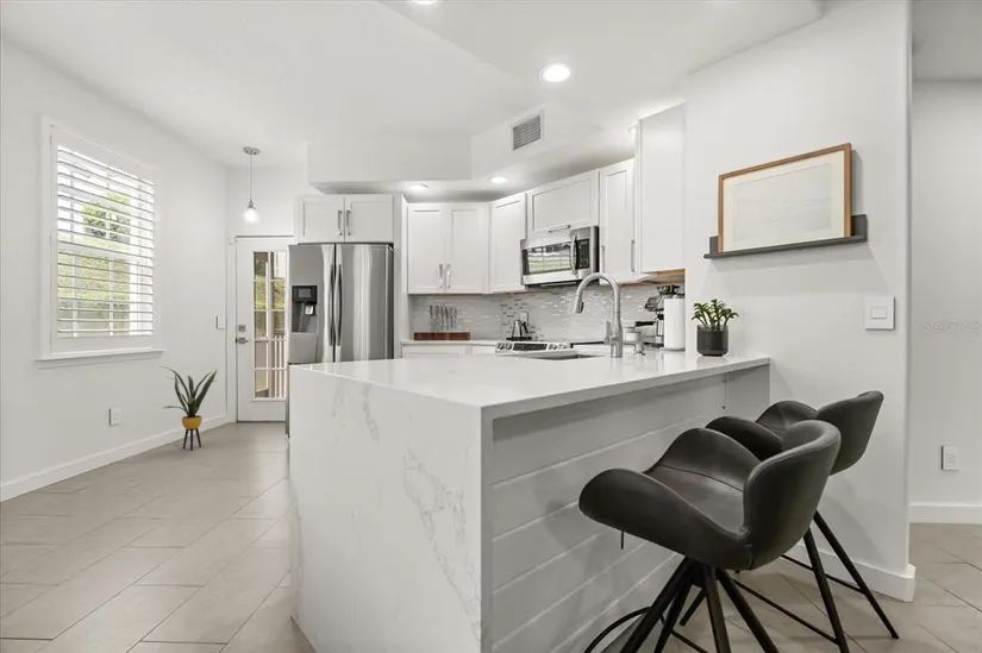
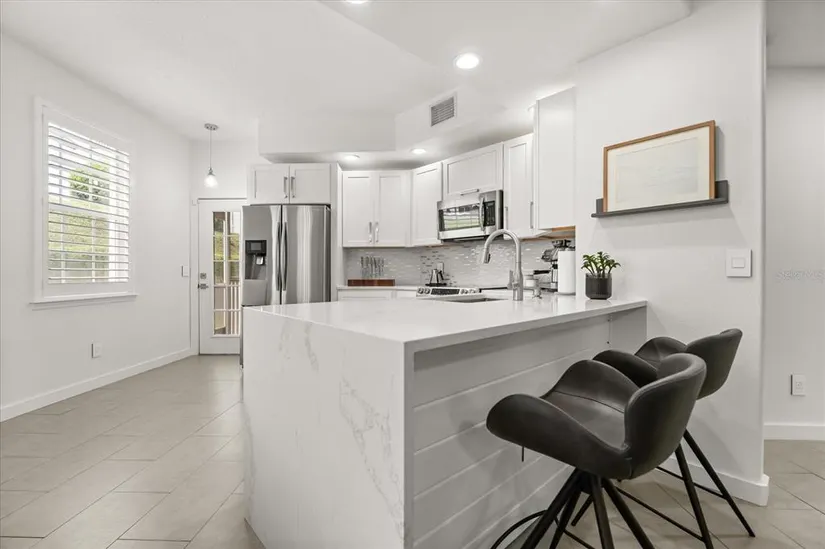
- house plant (190, 407)
